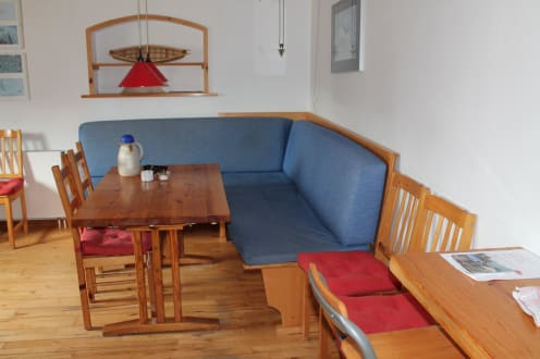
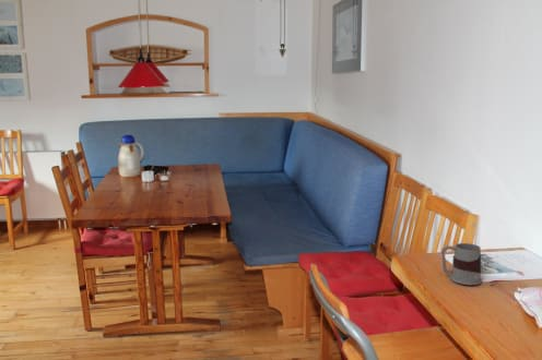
+ mug (461, 262)
